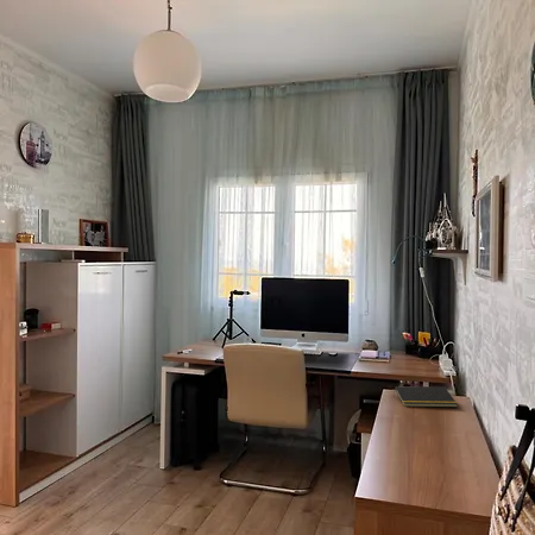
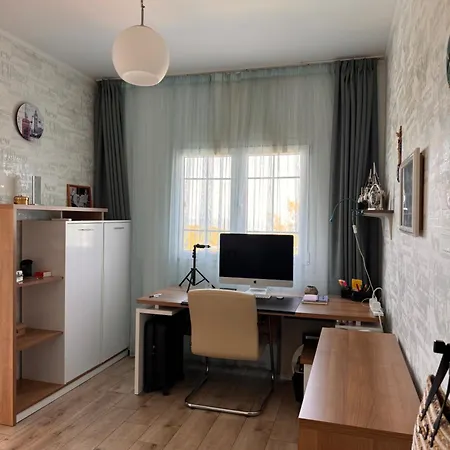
- notepad (424, 396)
